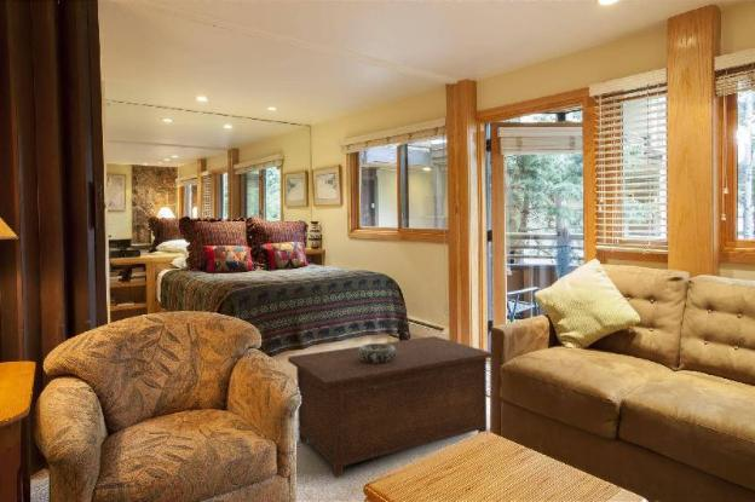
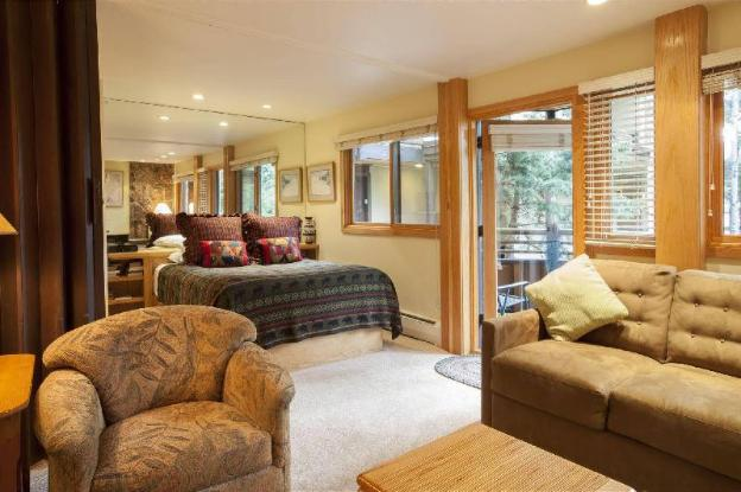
- decorative bowl (376, 352)
- cabinet (390, 396)
